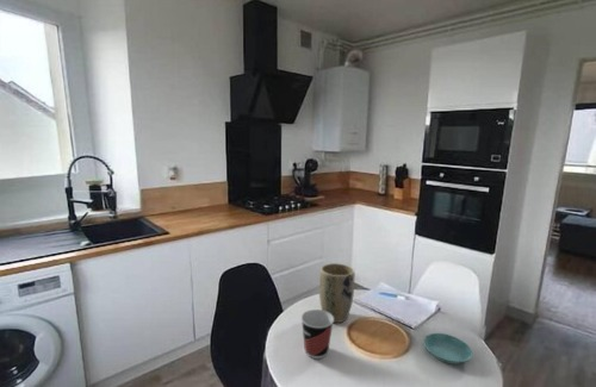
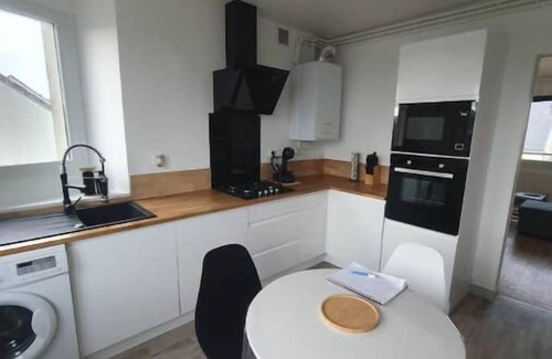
- plant pot (336, 293)
- saucer (446, 349)
- cup (316, 335)
